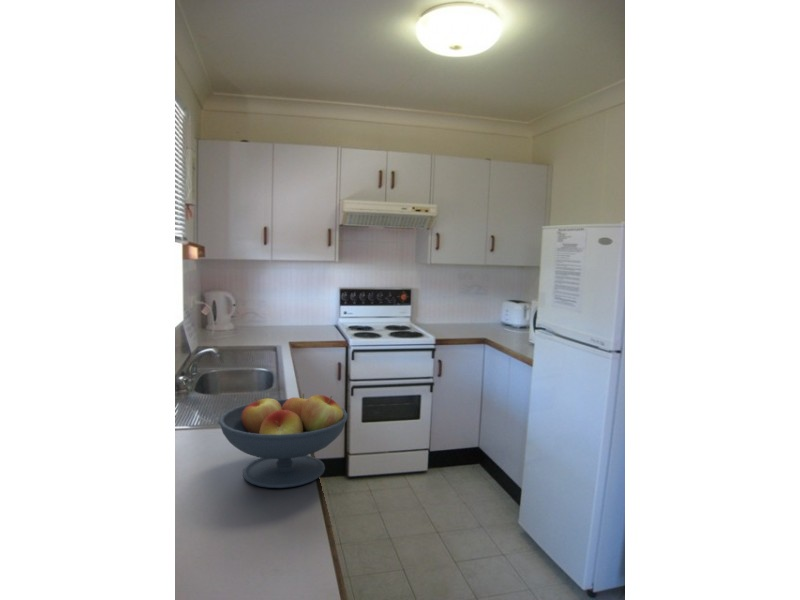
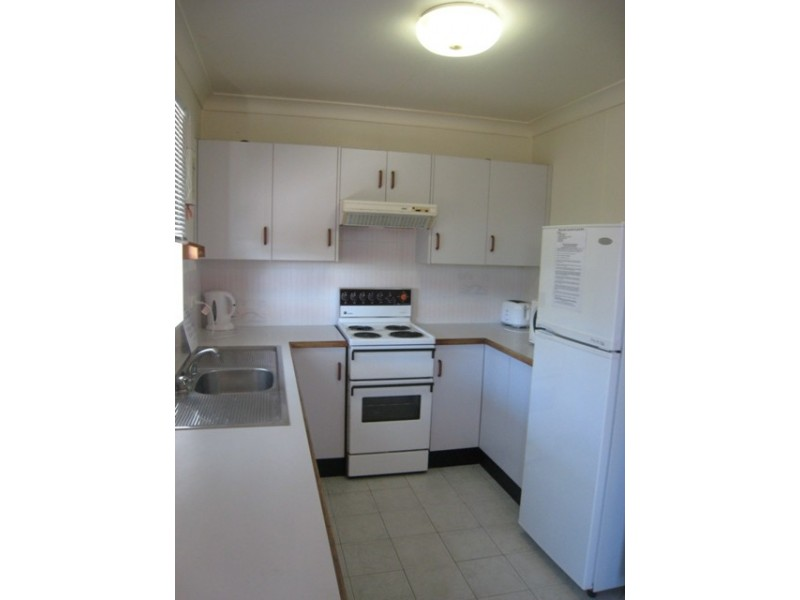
- fruit bowl (284, 433)
